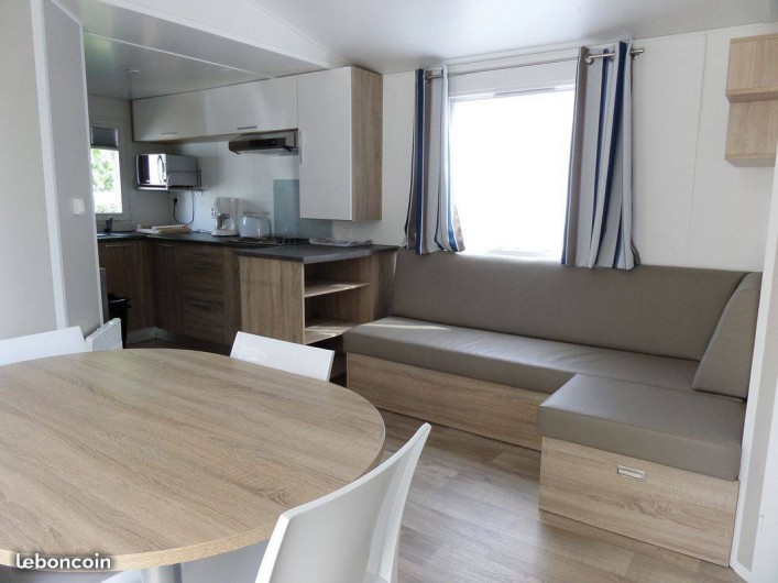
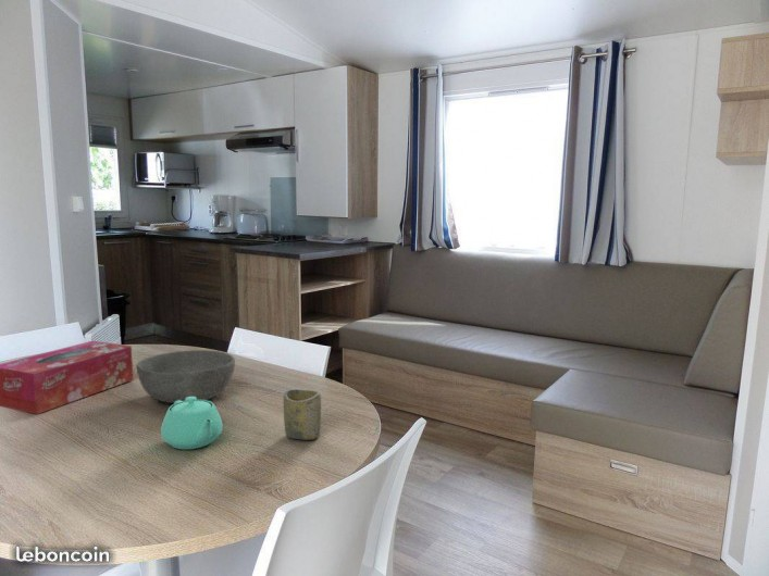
+ cup (302, 414)
+ tissue box (67, 373)
+ bowl (187, 377)
+ teapot (193, 420)
